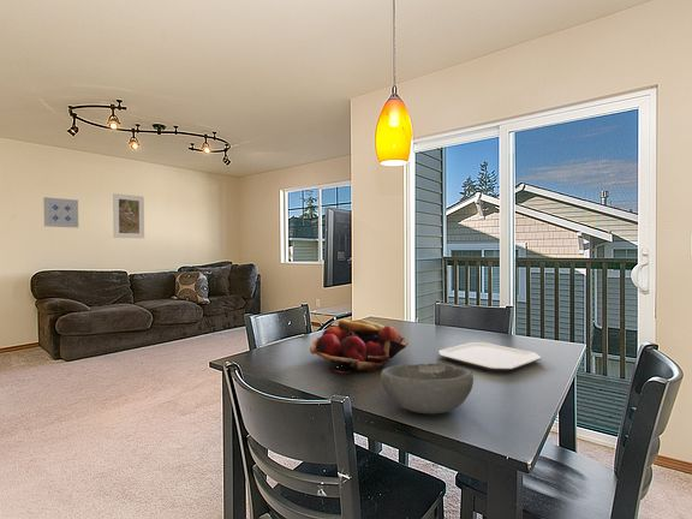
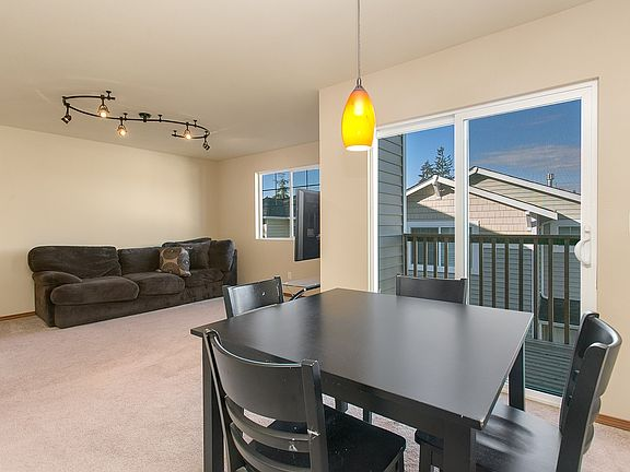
- plate (488, 356)
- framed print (129, 216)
- fruit basket (357, 341)
- wall art (61, 213)
- bowl (425, 387)
